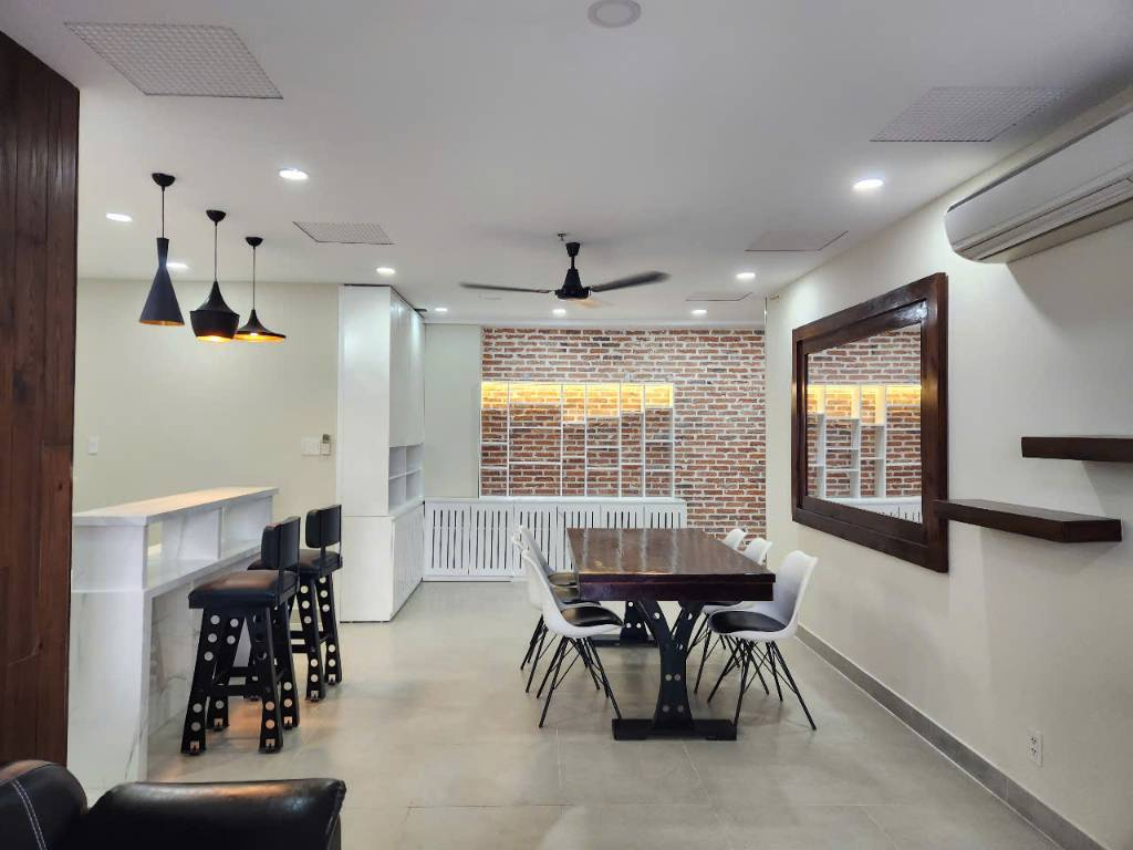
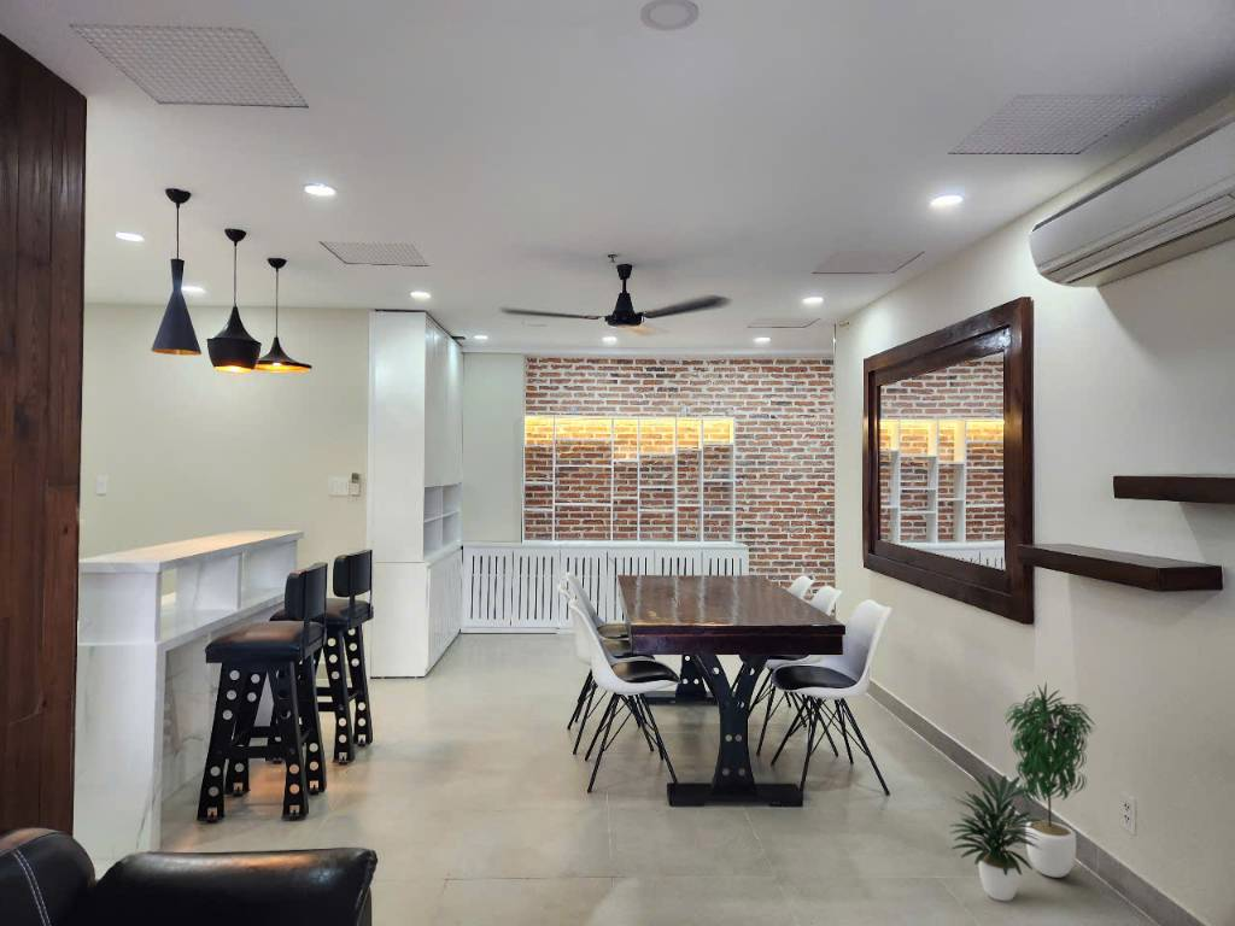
+ potted plant (1024, 784)
